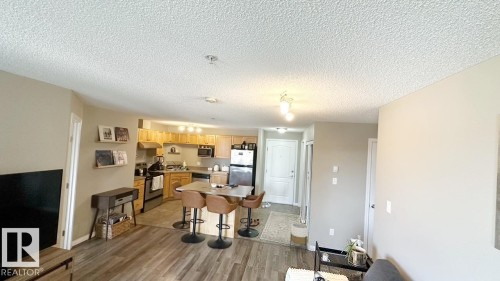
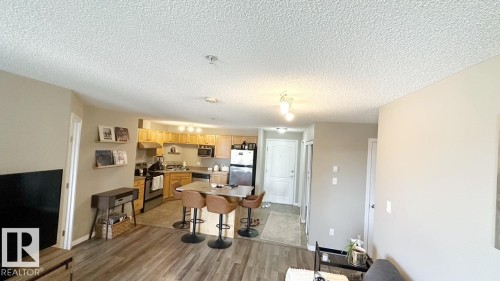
- planter (299, 237)
